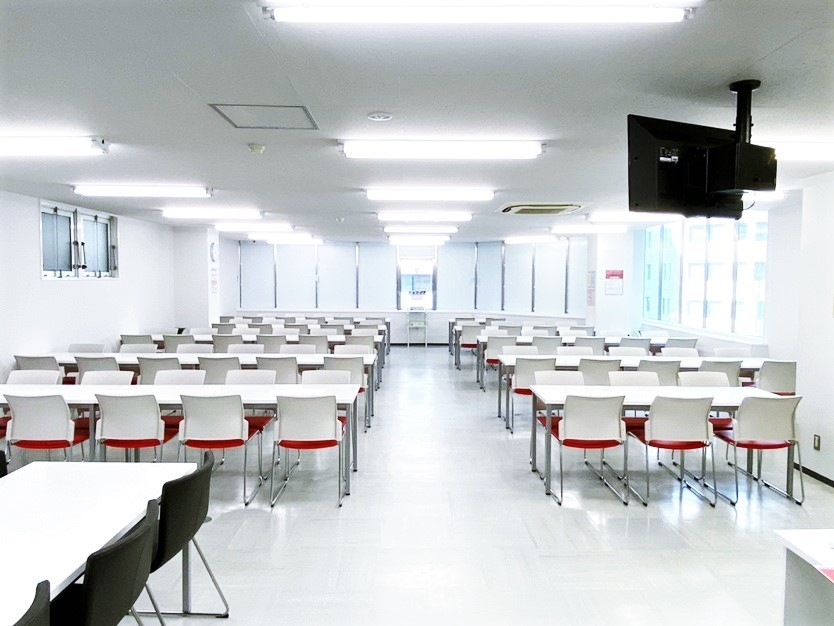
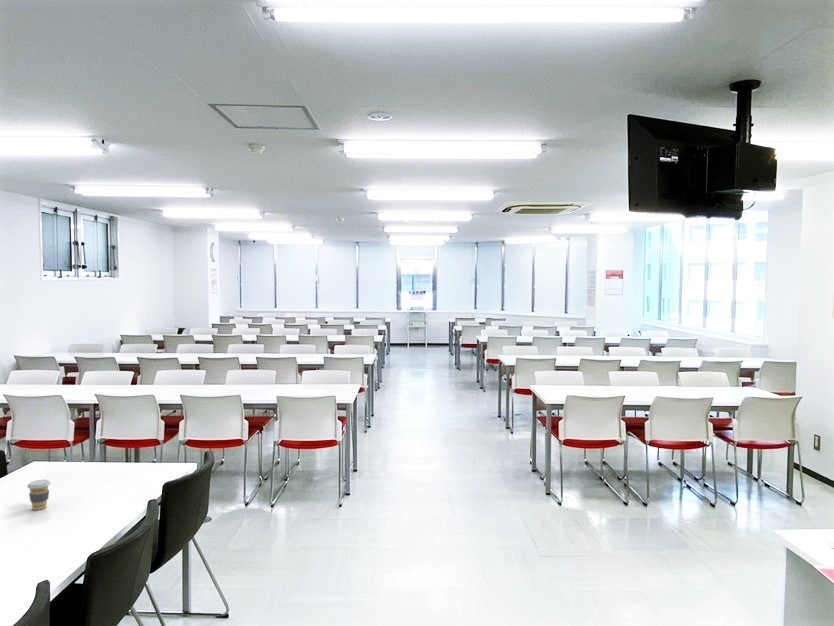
+ coffee cup (39, 495)
